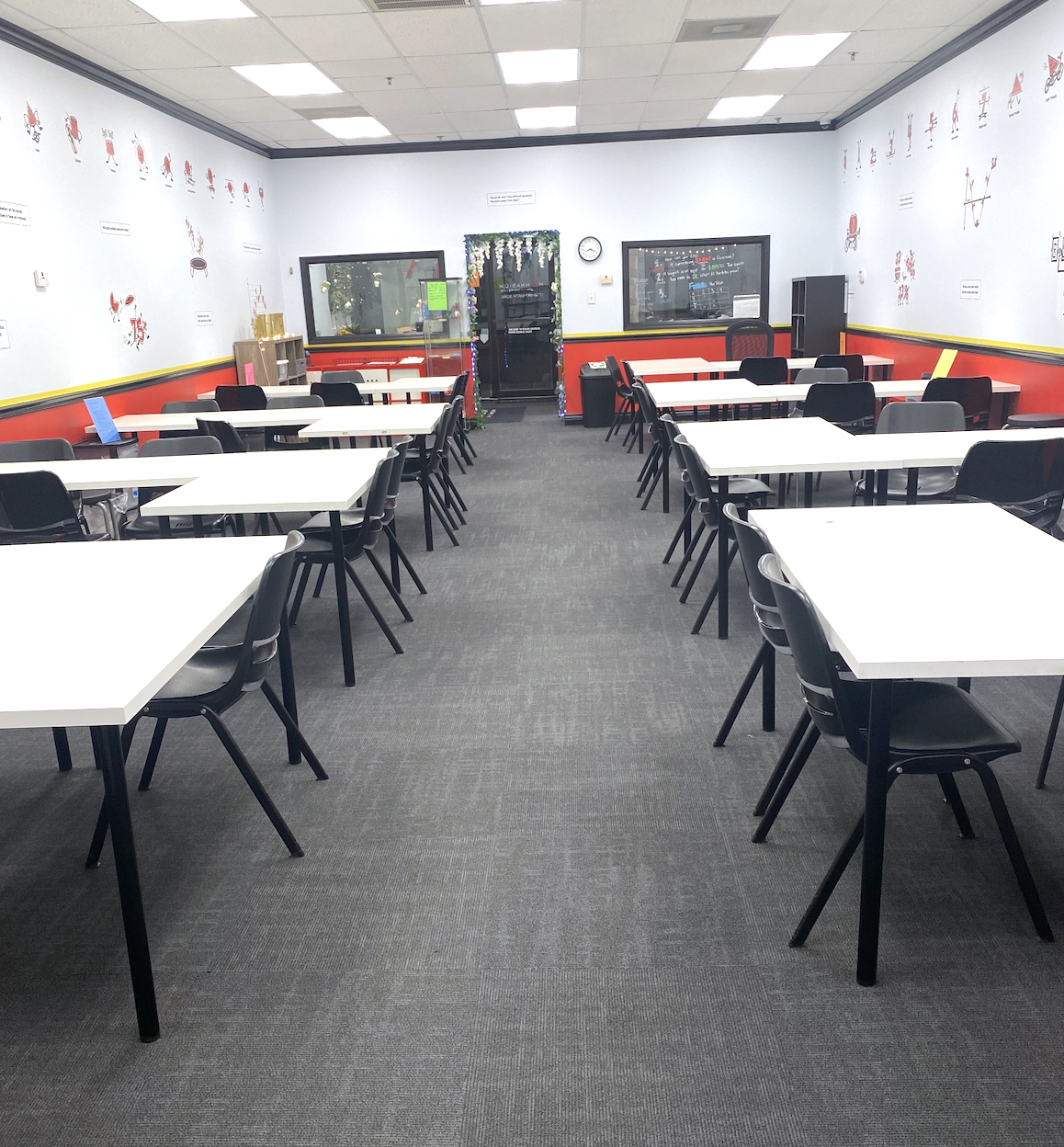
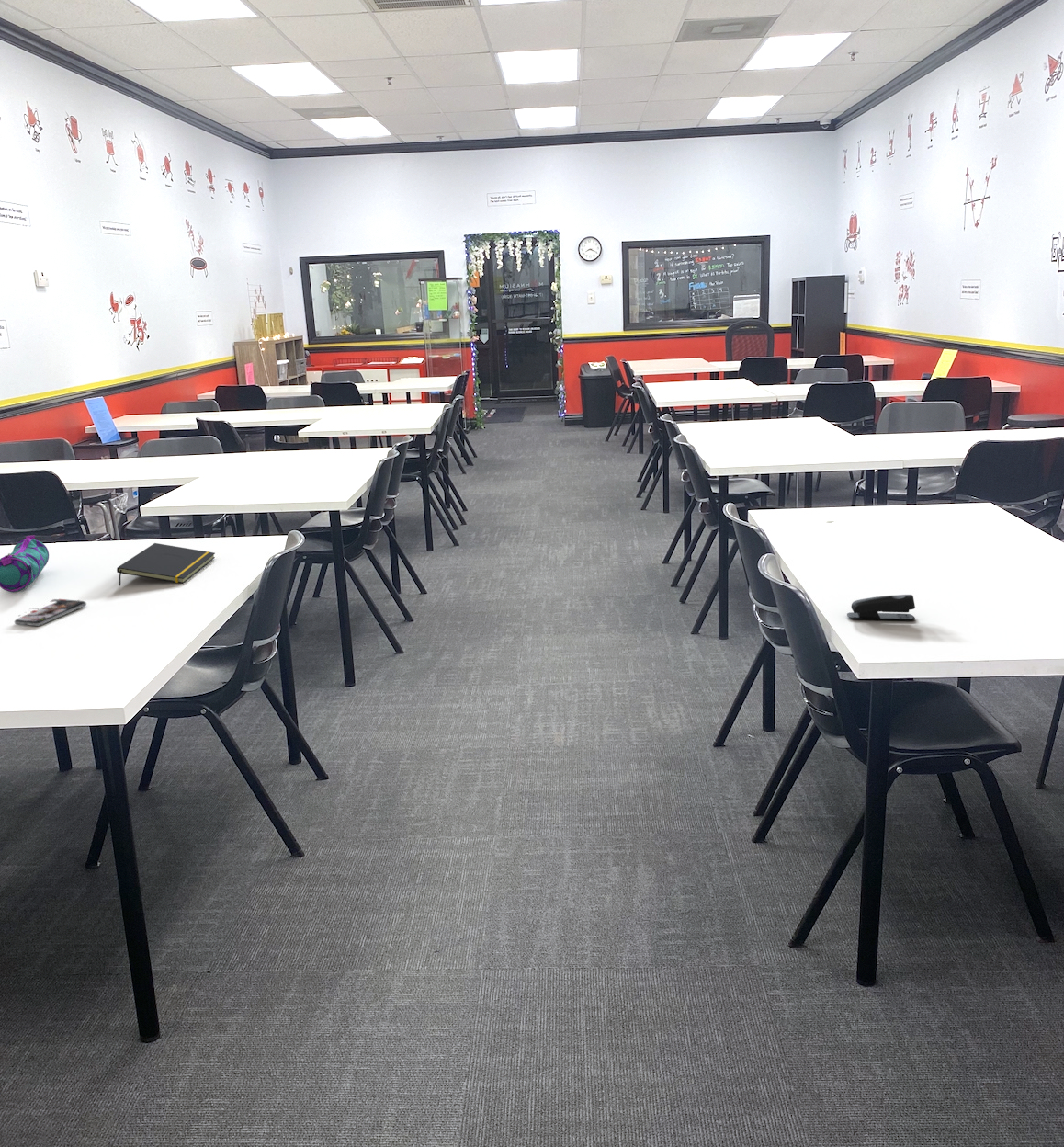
+ smartphone (51, 608)
+ notepad (168, 562)
+ pencil case (22, 563)
+ stapler (881, 606)
